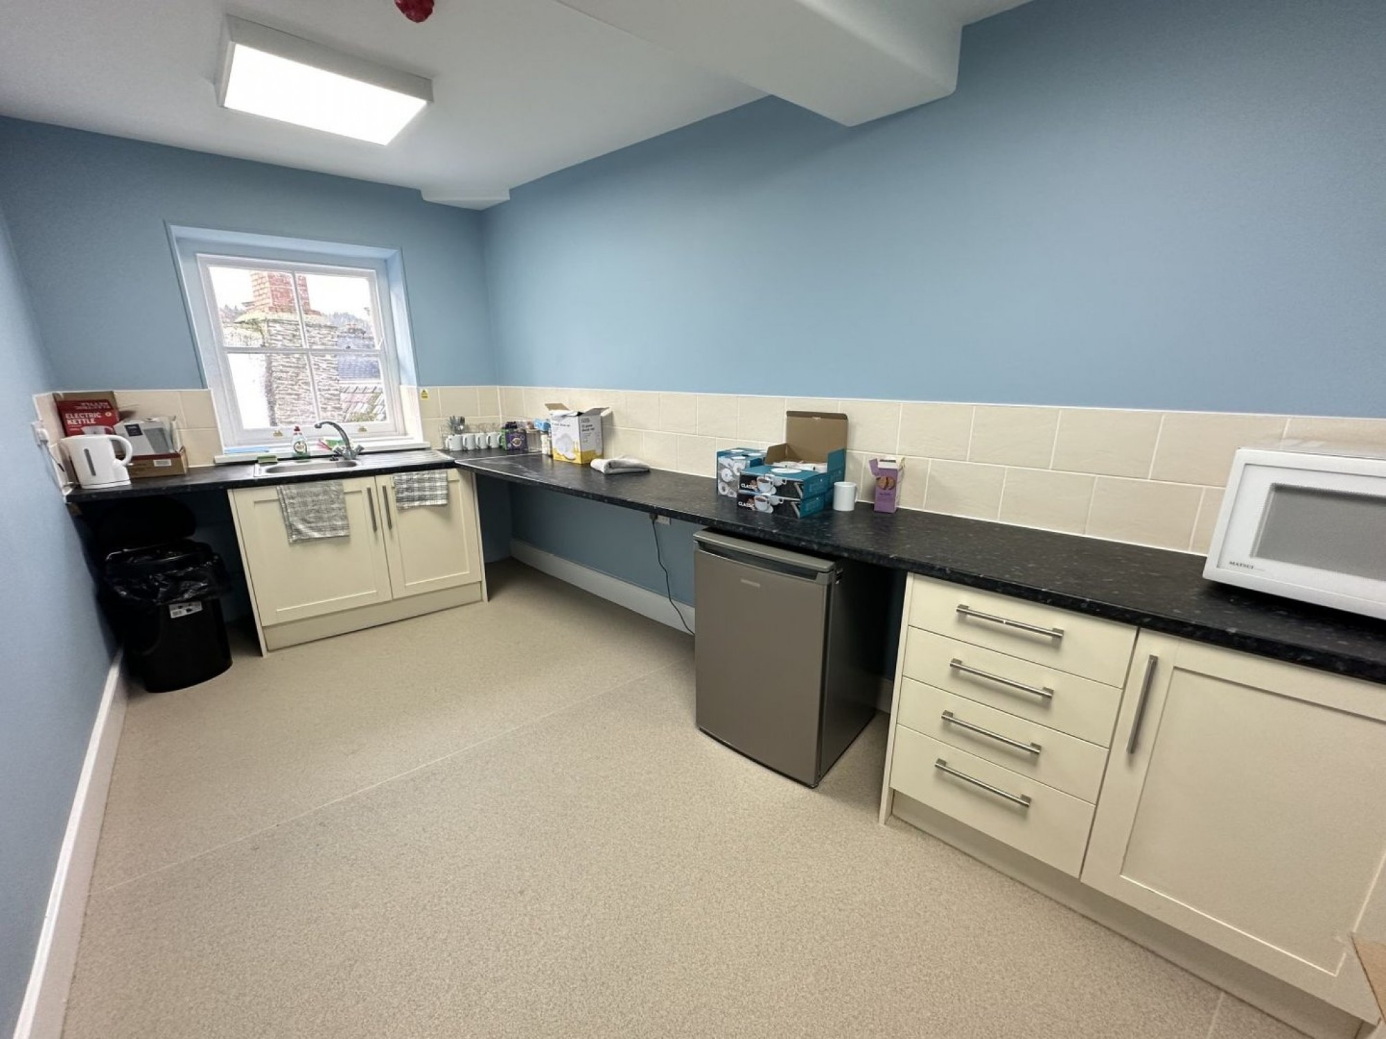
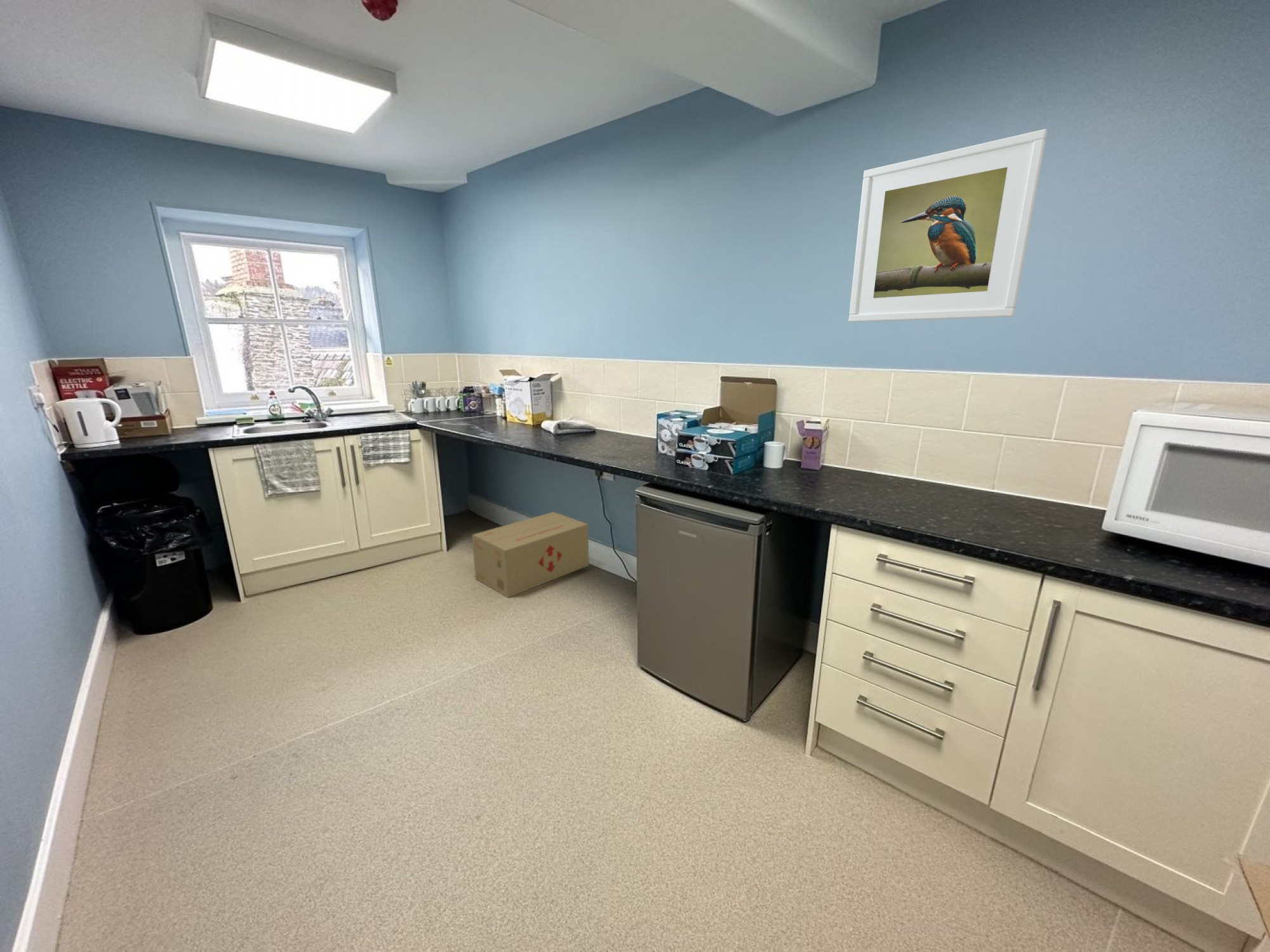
+ cardboard box (533, 550)
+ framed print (934, 239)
